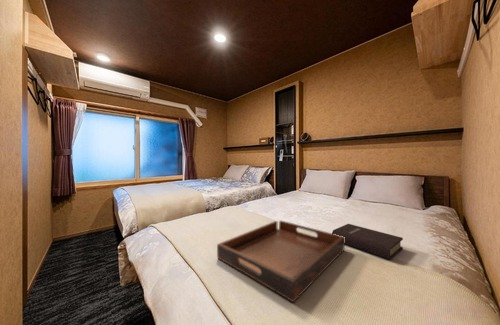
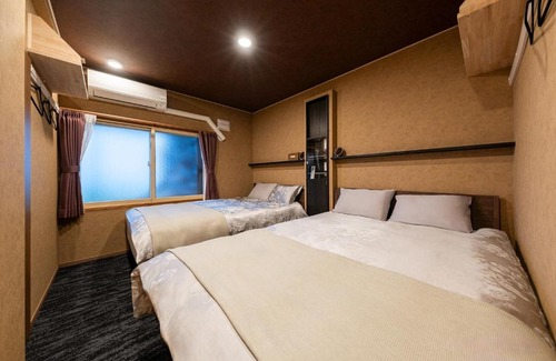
- book (365, 239)
- serving tray (283, 246)
